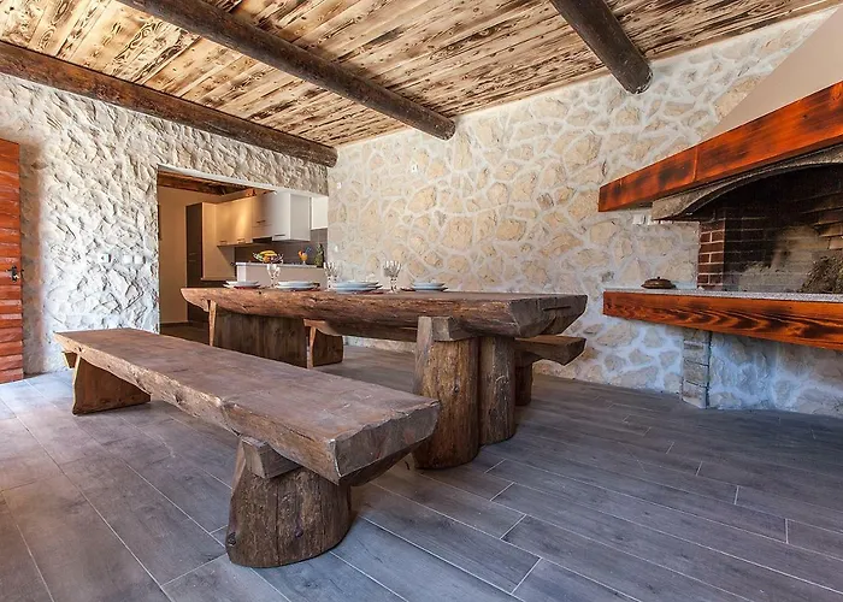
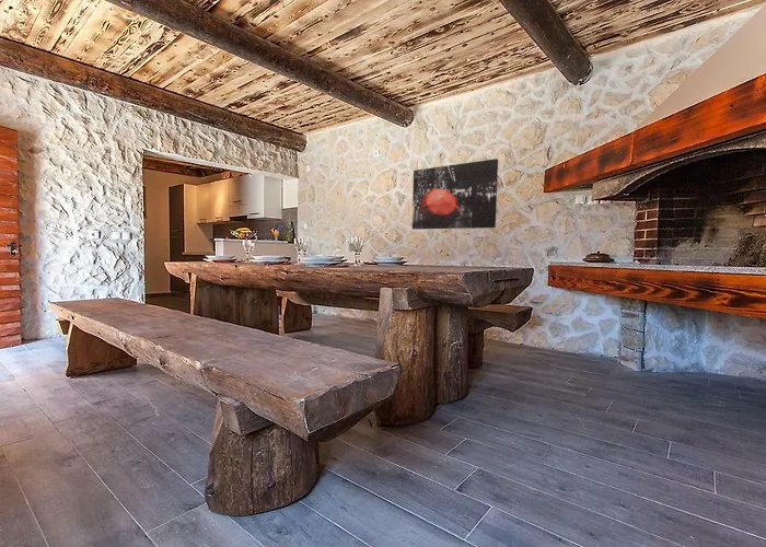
+ wall art (451, 197)
